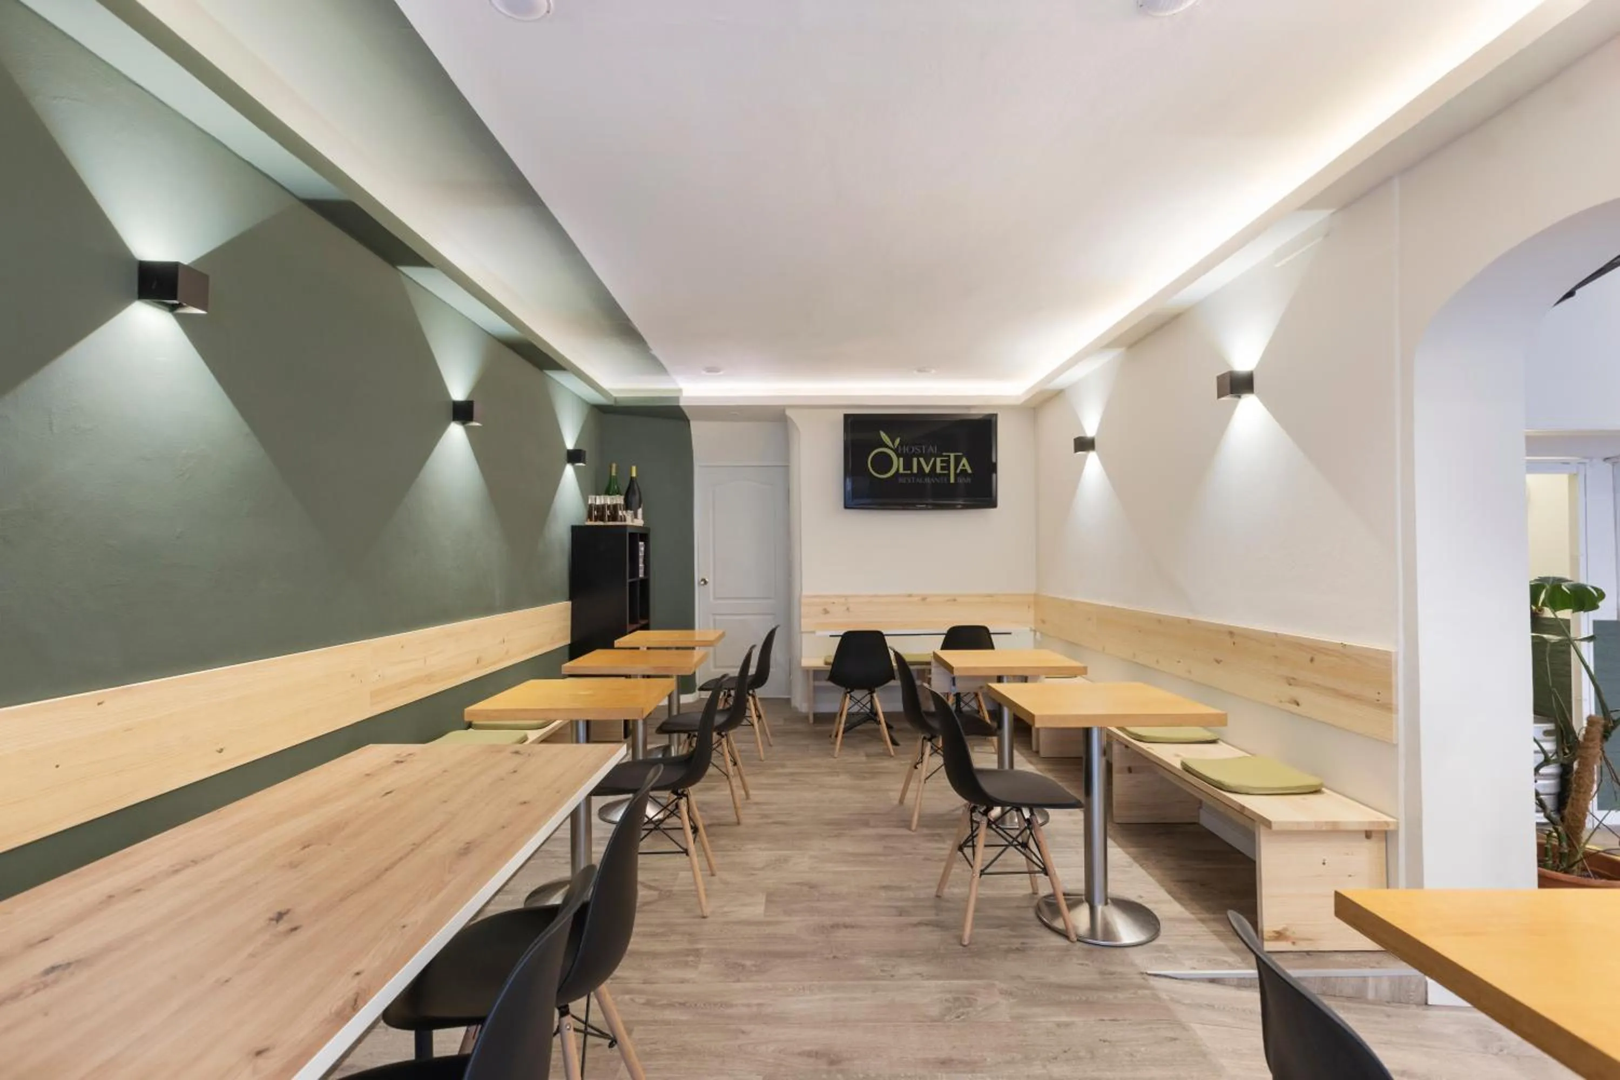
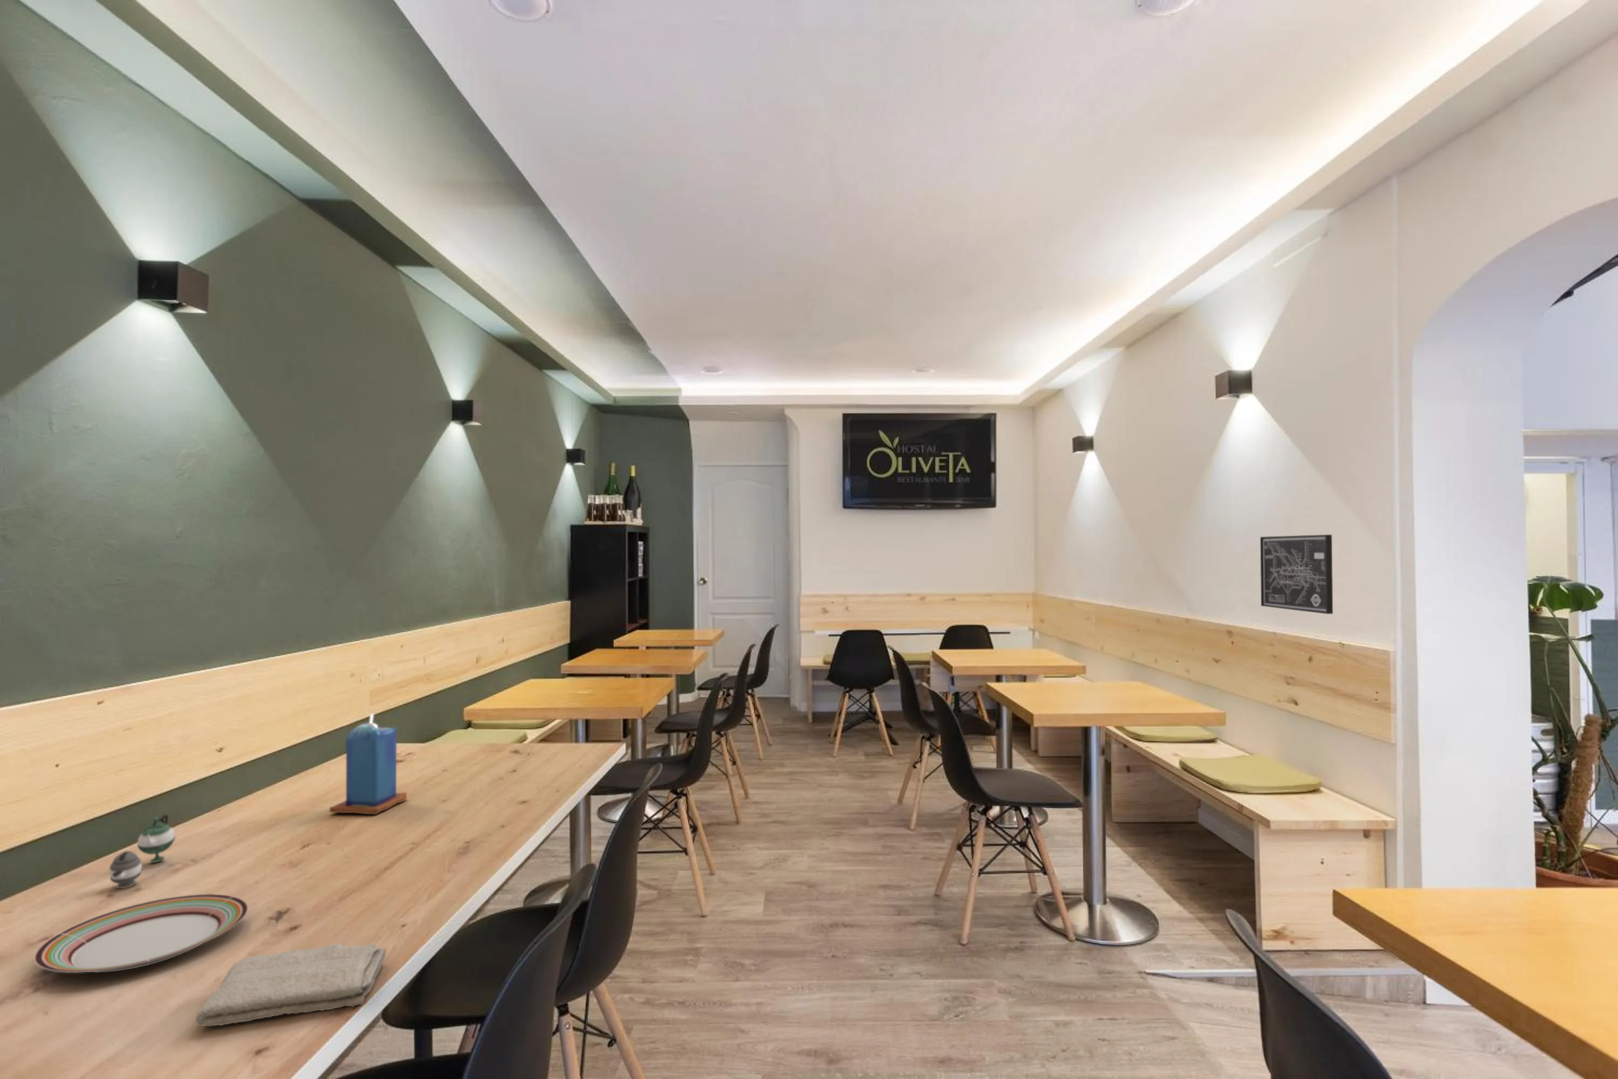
+ wall art (1294, 572)
+ candle (368, 761)
+ teapot (142, 849)
+ washcloth (297, 980)
+ plate (148, 936)
